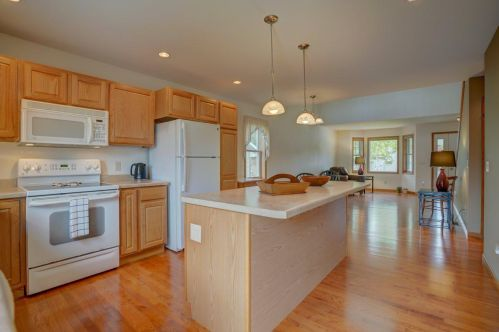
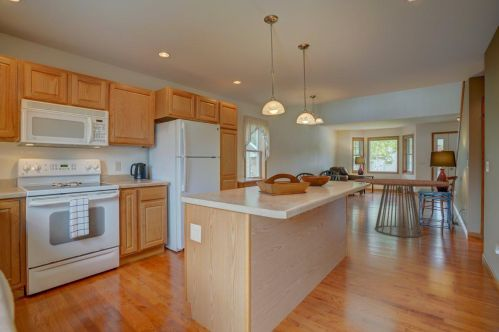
+ dining table (399, 206)
